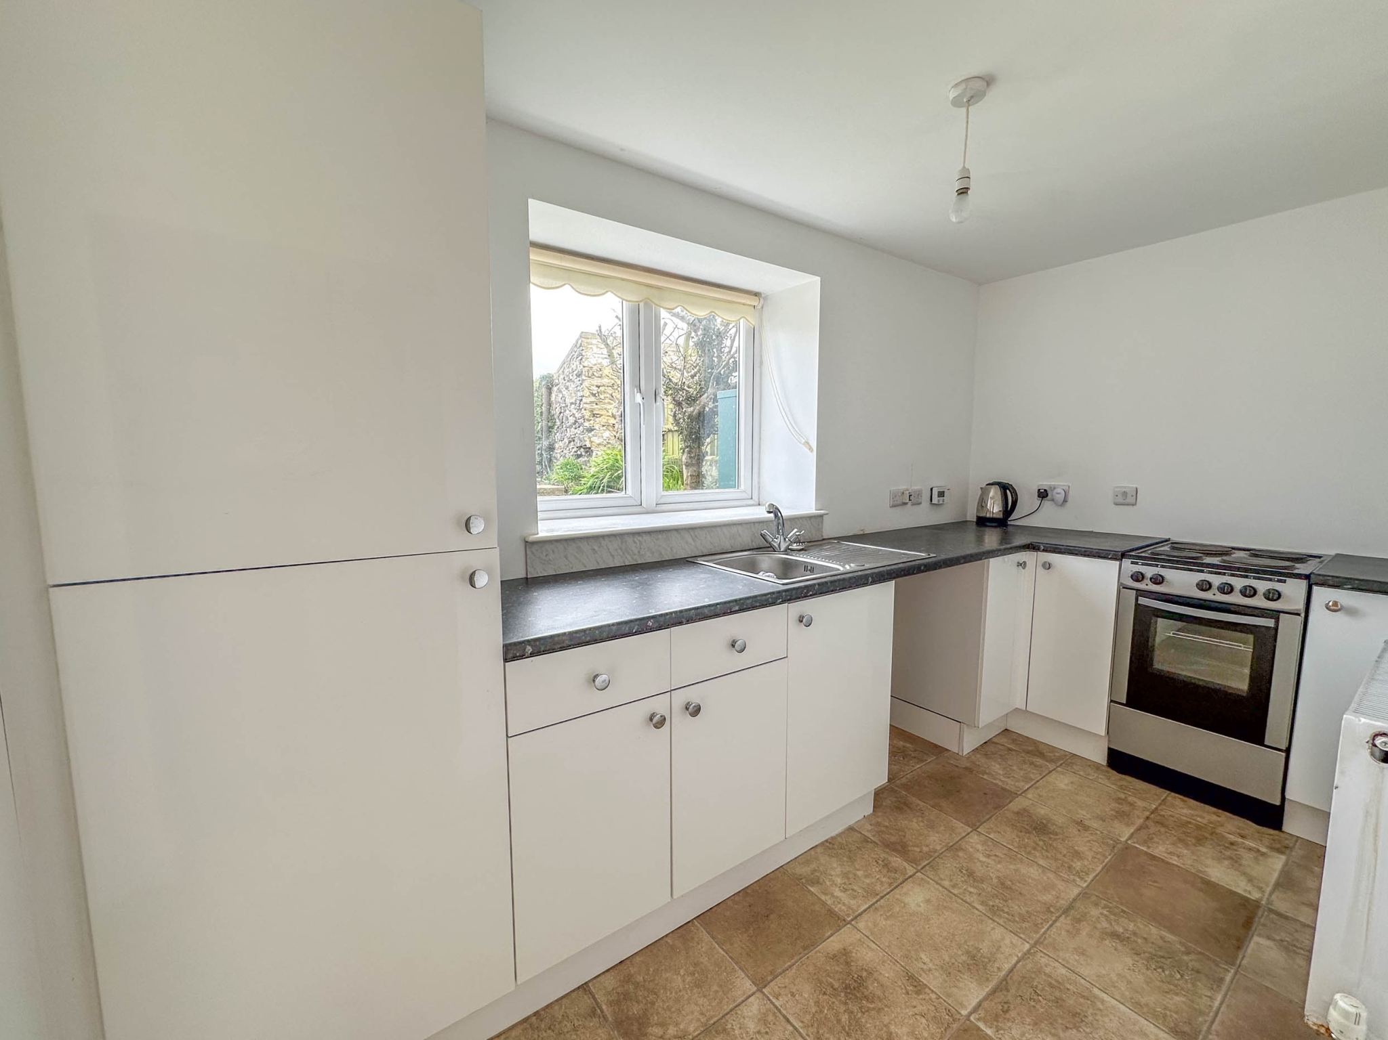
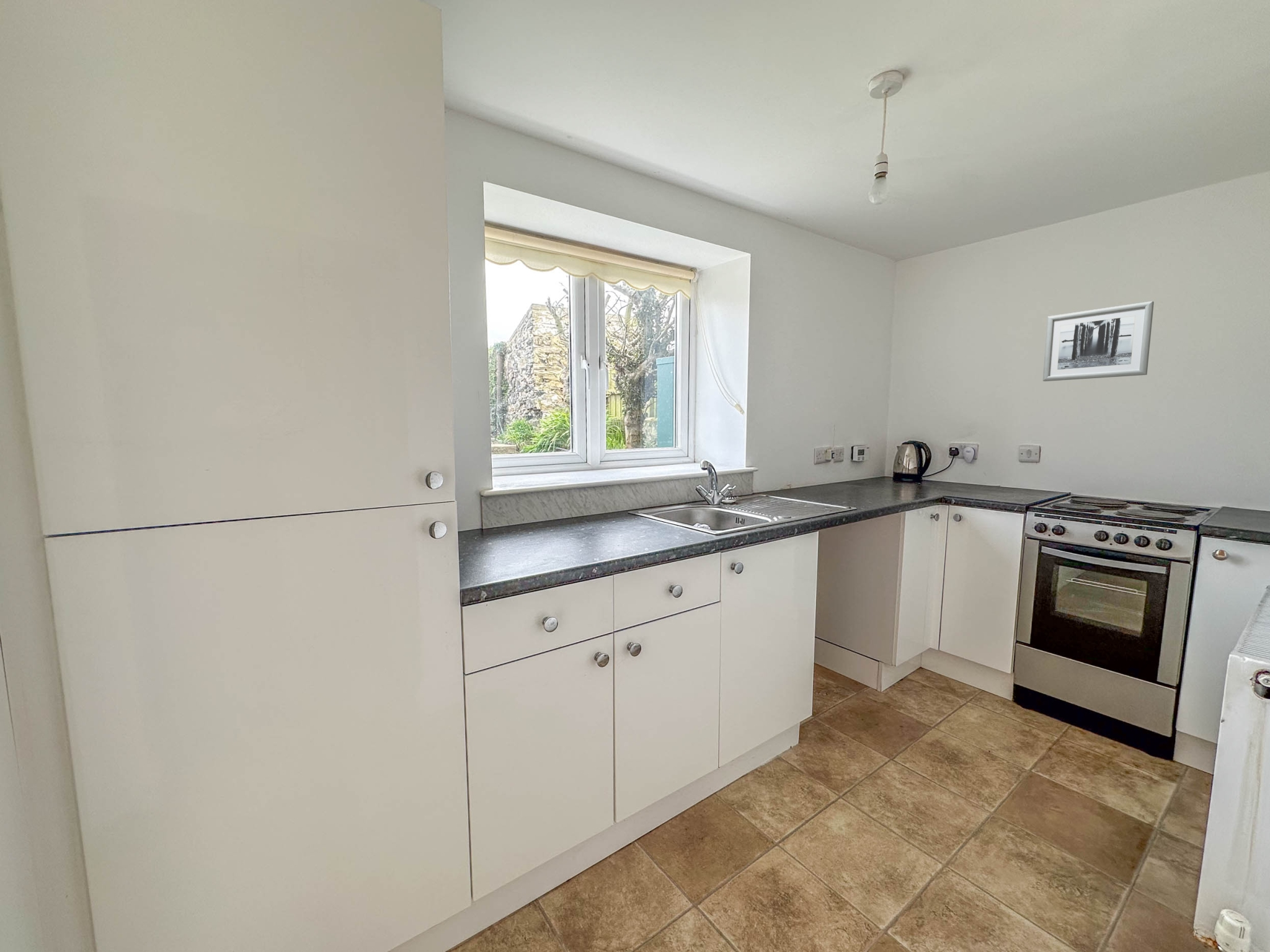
+ wall art (1095, 344)
